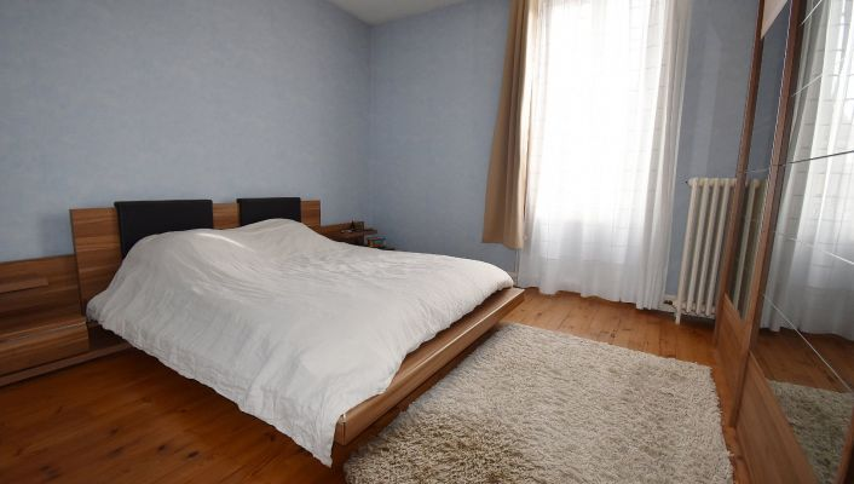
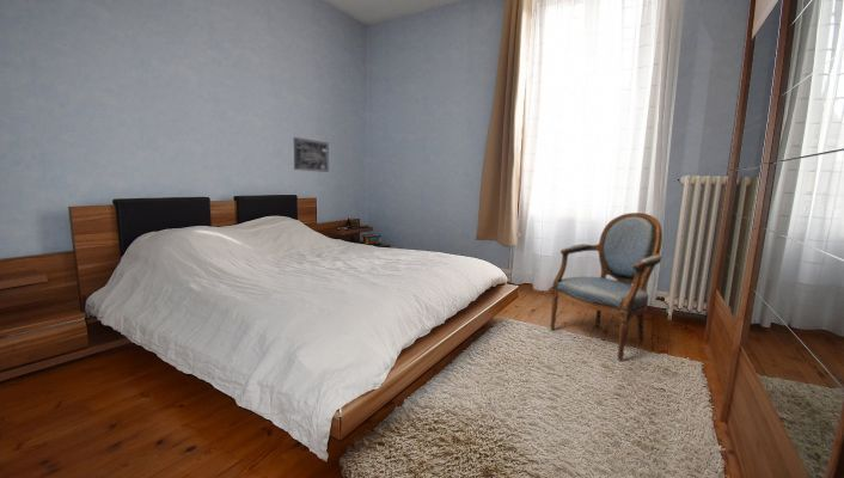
+ wall art (312, 155)
+ armchair (610, 275)
